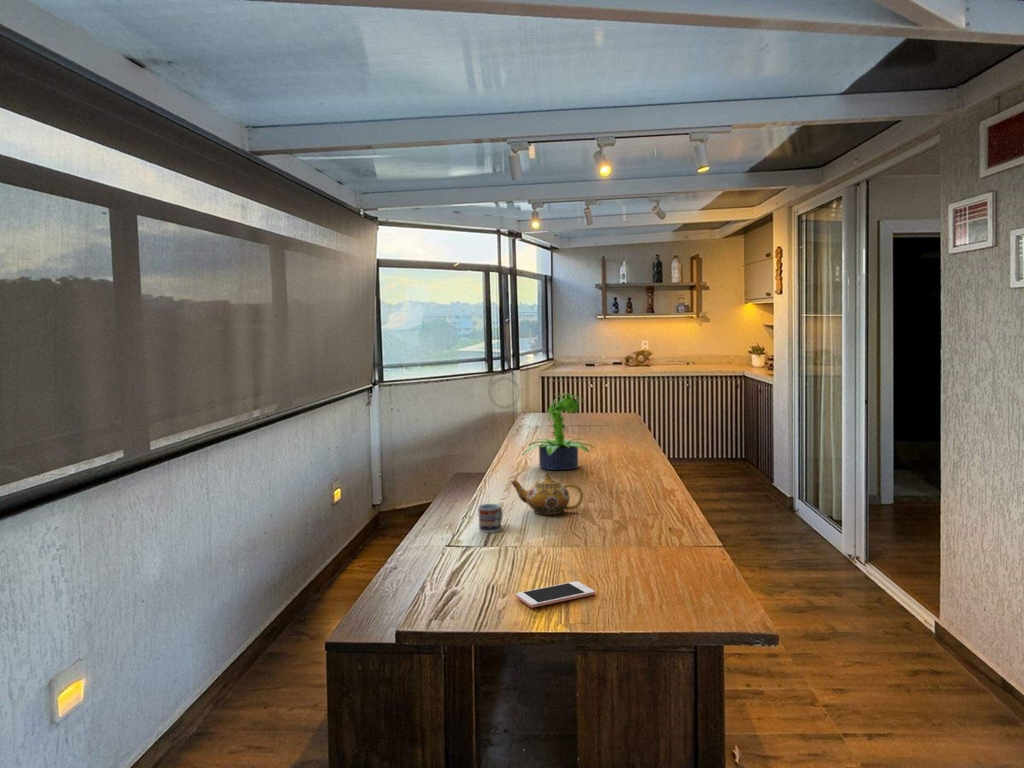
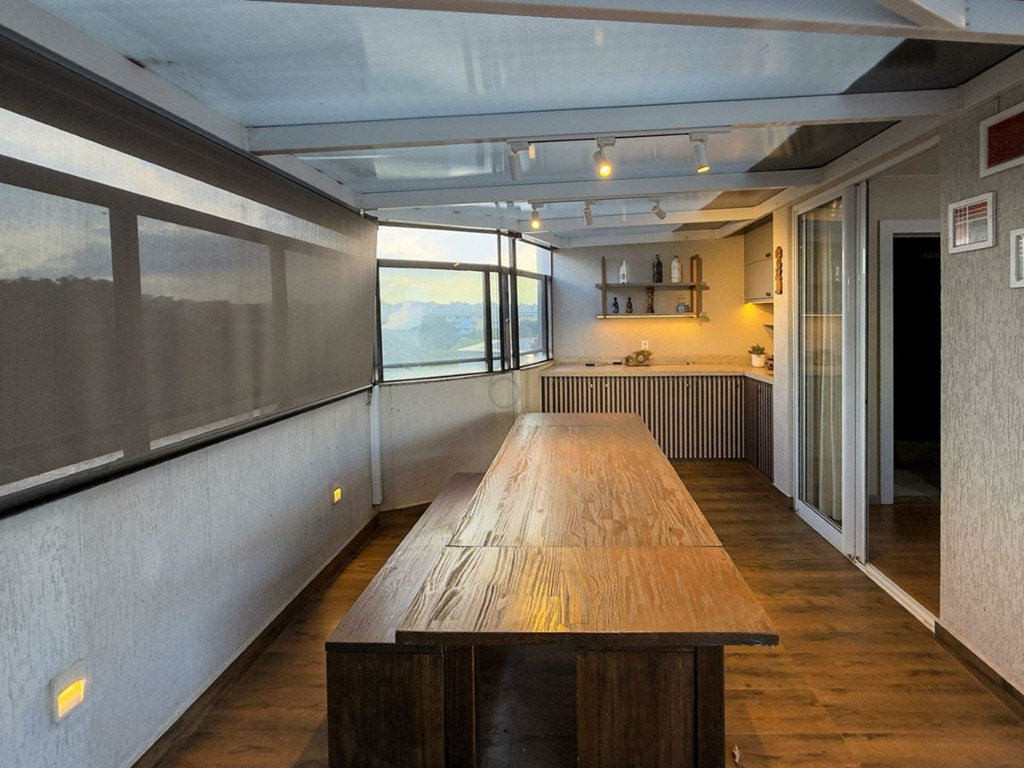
- cell phone (555, 593)
- teapot (547, 492)
- cup (492, 517)
- potted plant (558, 430)
